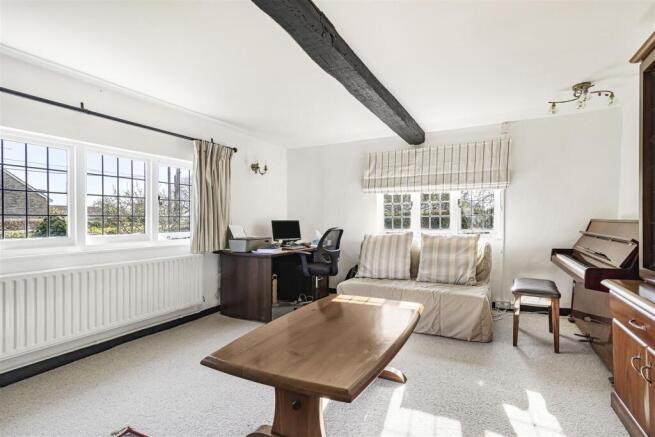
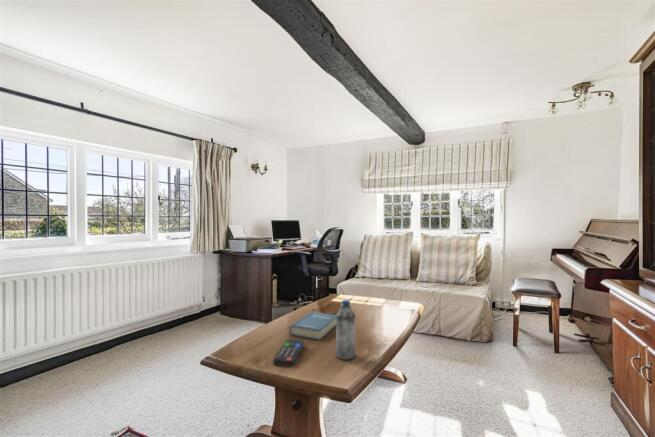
+ remote control (289, 351)
+ hardback book (314, 324)
+ water bottle (345, 328)
